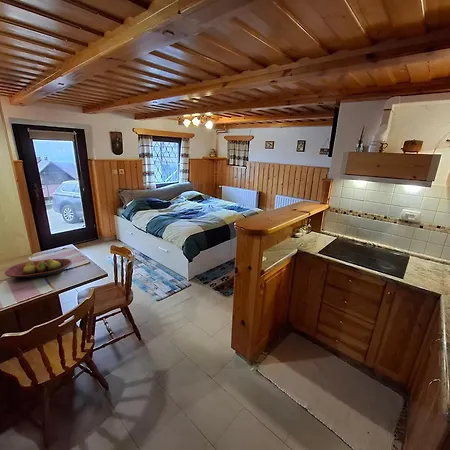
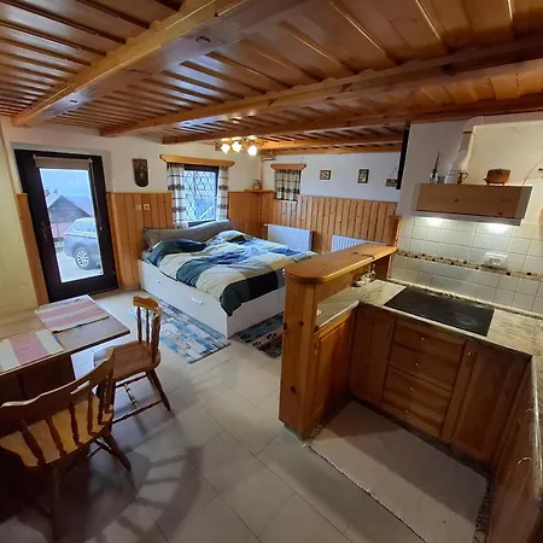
- fruit bowl (40, 267)
